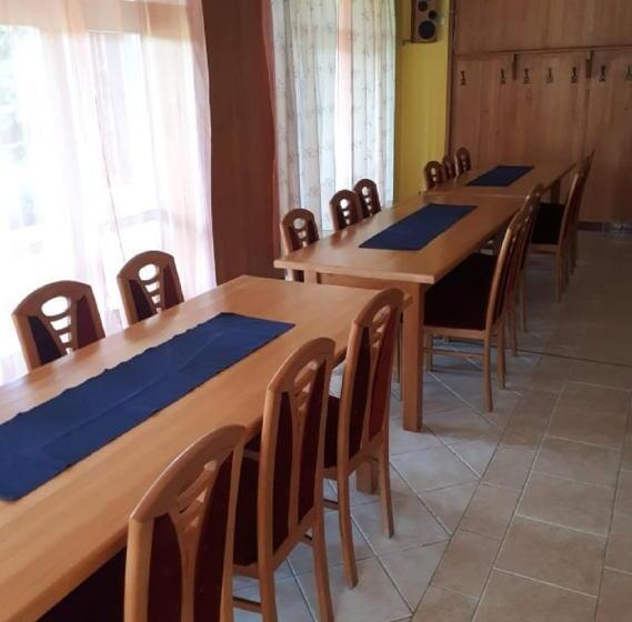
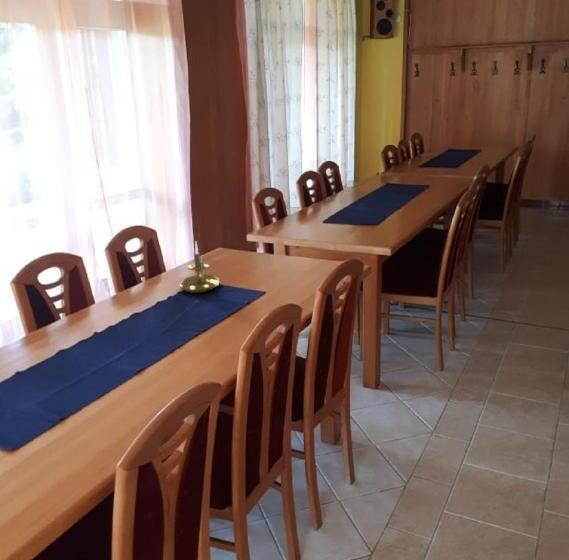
+ candle holder (198, 263)
